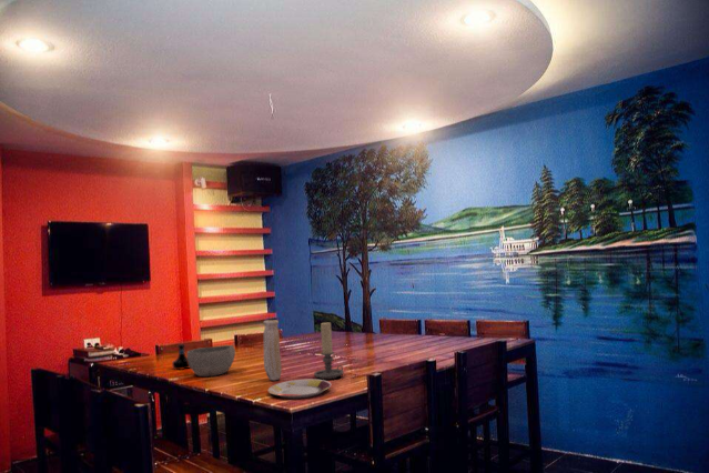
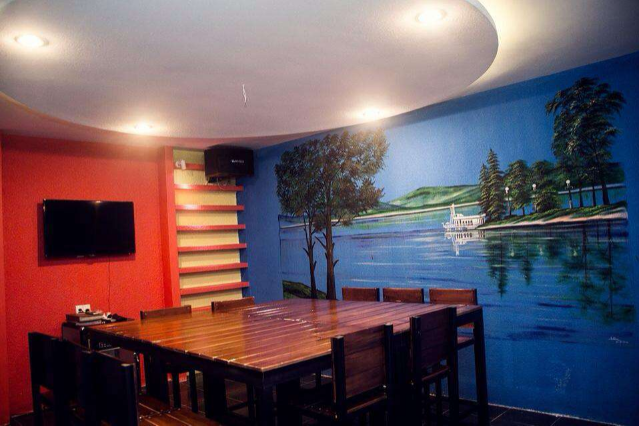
- plate (300, 389)
- tequila bottle (181, 355)
- vase (271, 350)
- candle holder (328, 349)
- bowl (211, 360)
